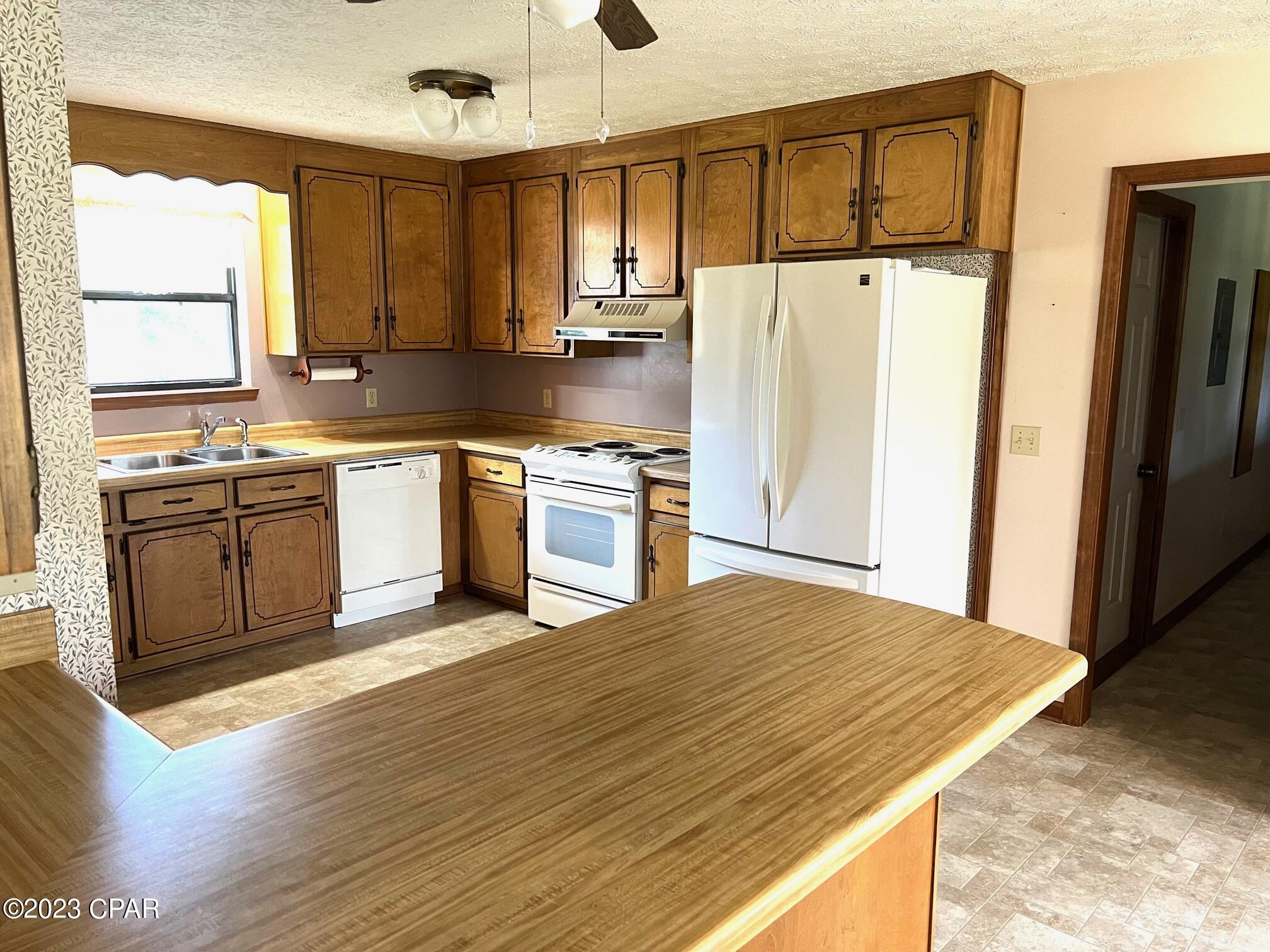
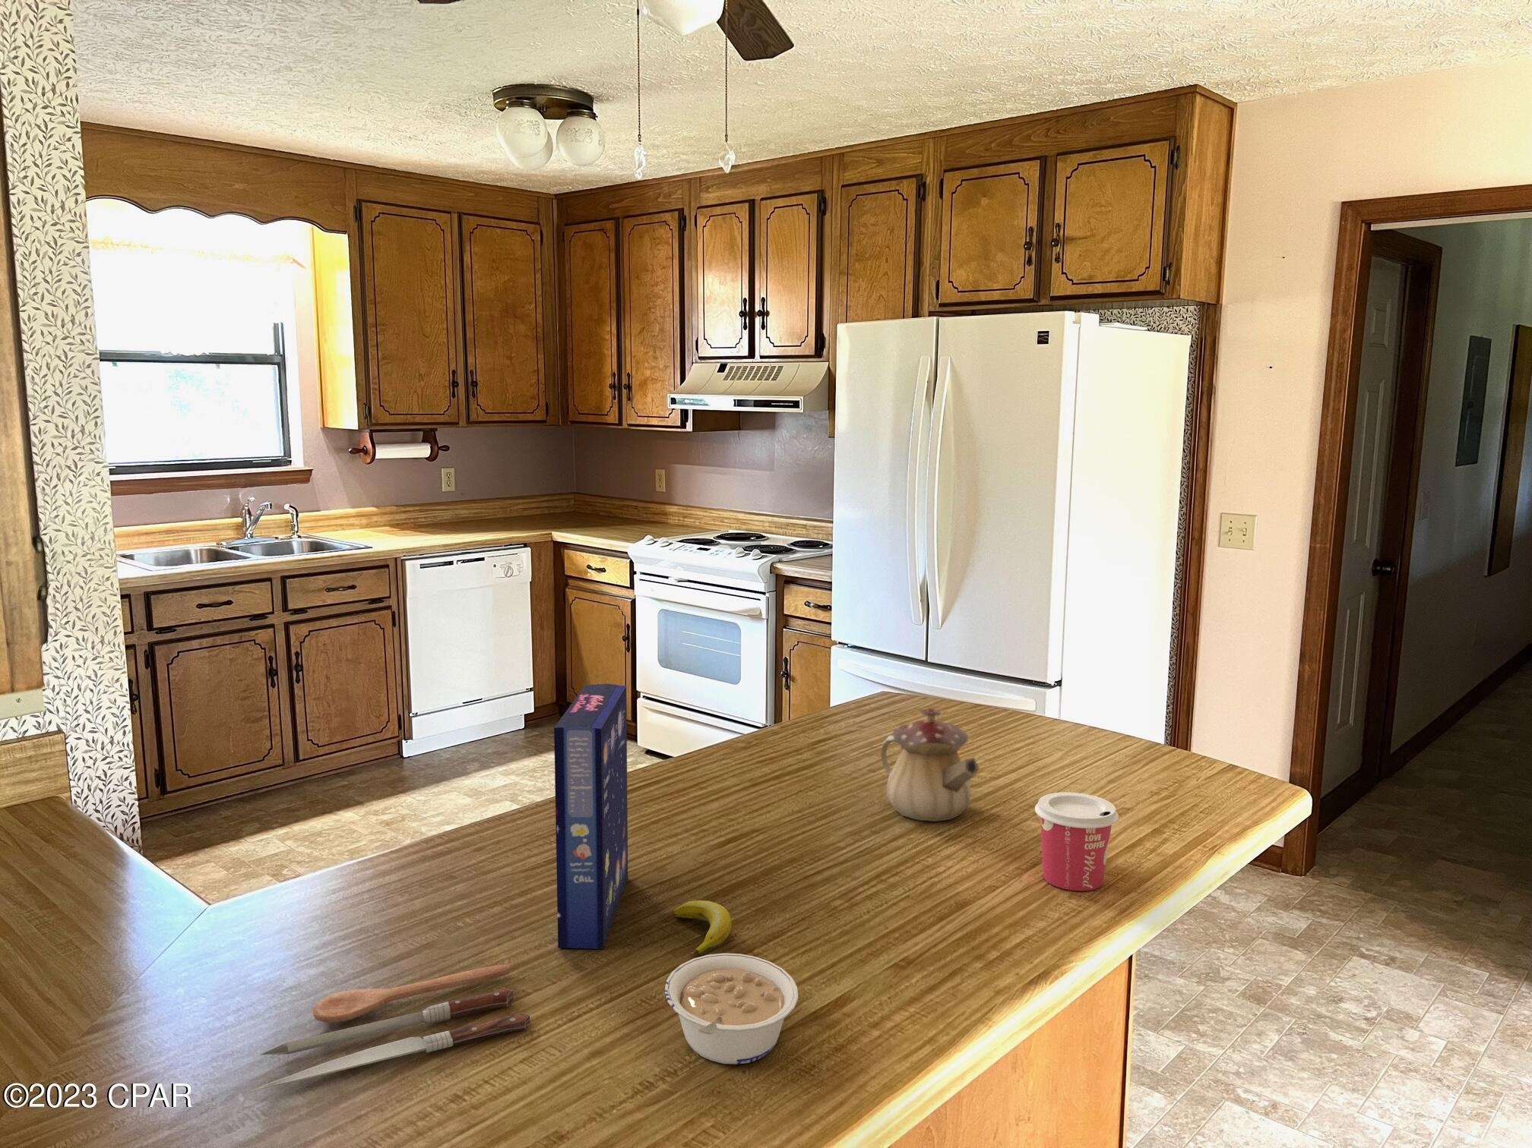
+ cup (1075, 842)
+ legume (732, 1011)
+ teapot (925, 757)
+ banana (706, 919)
+ spoon (391, 1020)
+ cereal box (593, 809)
